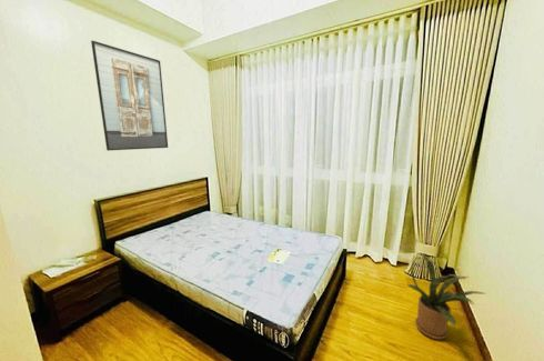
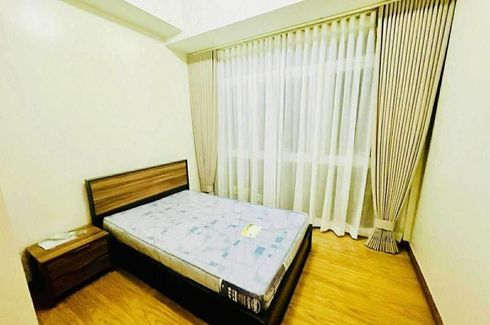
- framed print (134, 102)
- house plant (440, 297)
